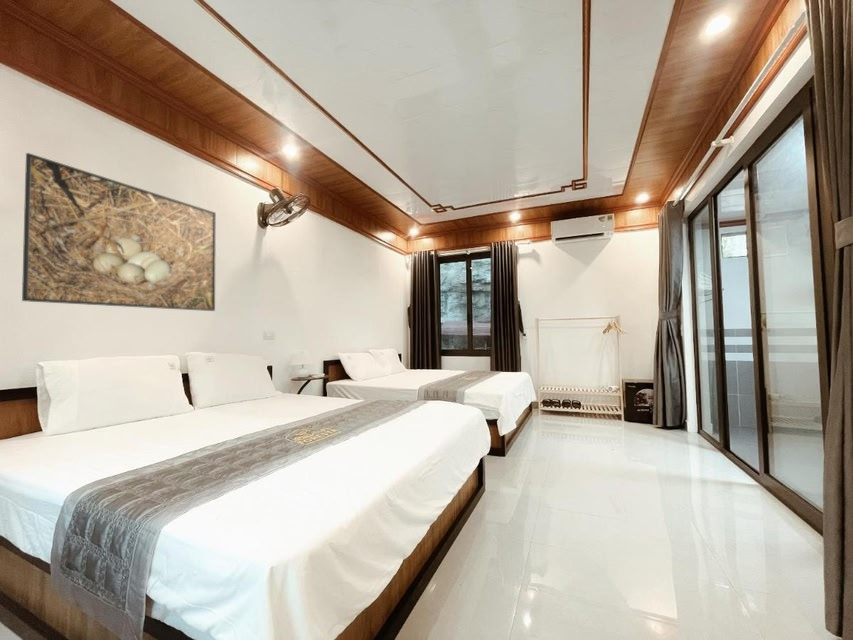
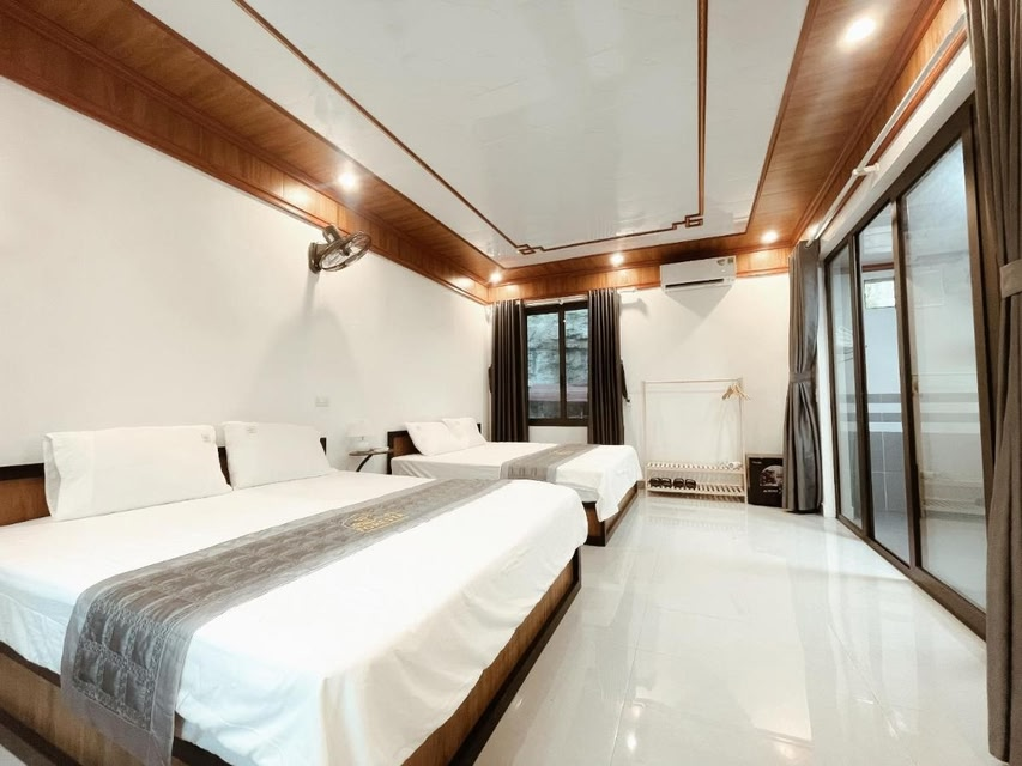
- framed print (139, 247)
